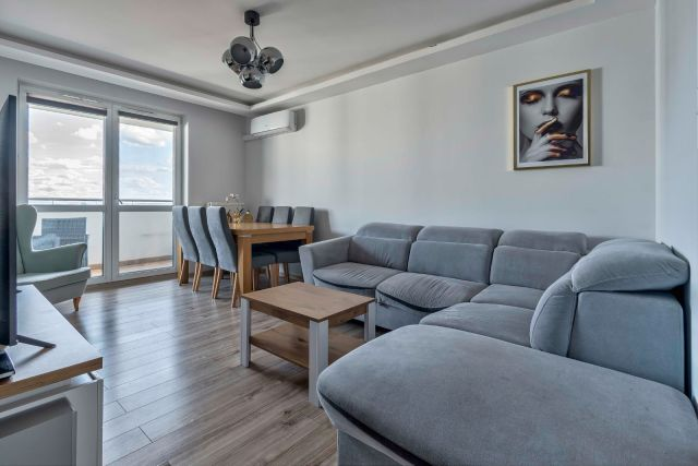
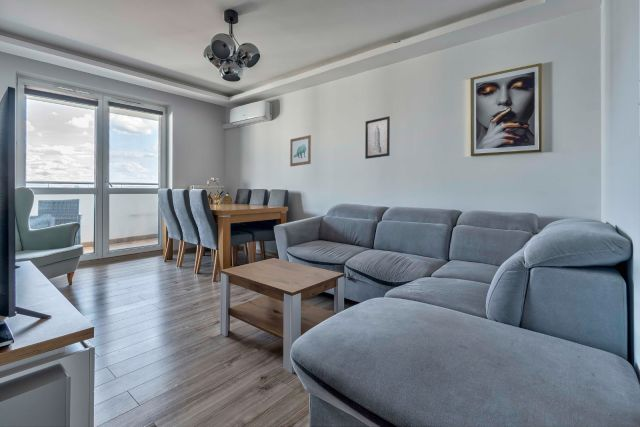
+ wall art (300, 151)
+ wall art (377, 138)
